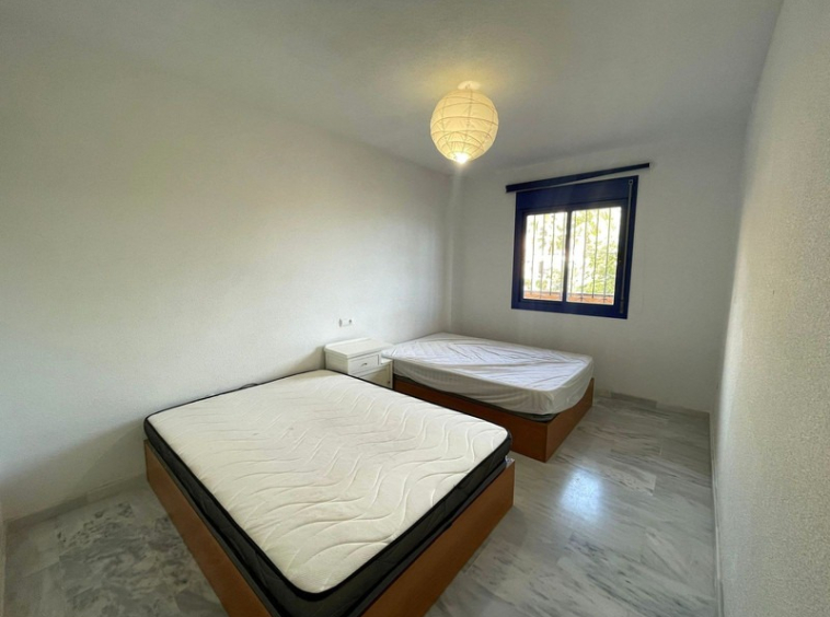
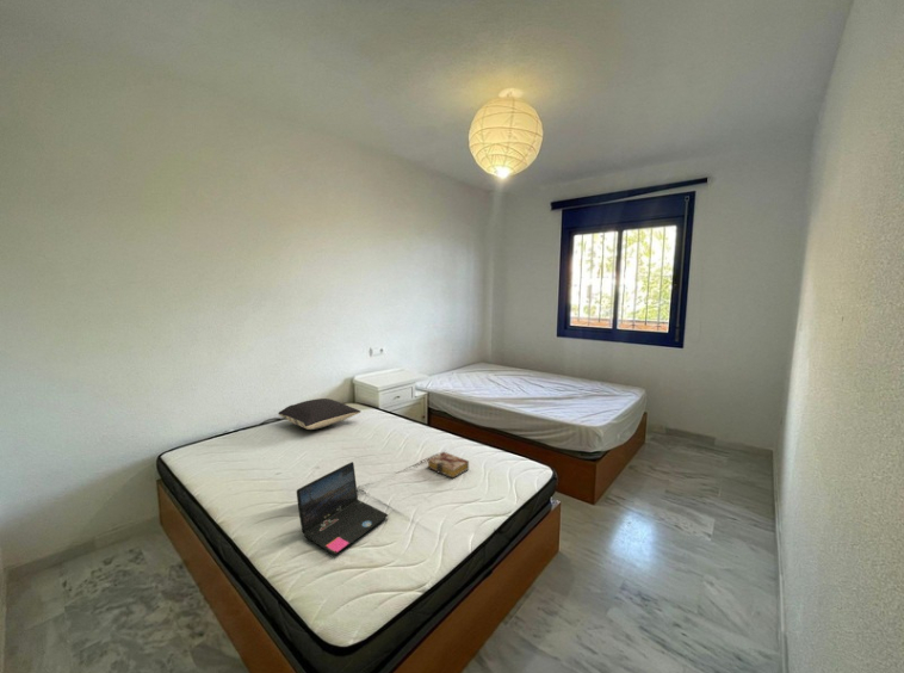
+ pillow (320, 412)
+ laptop (343, 504)
+ book (447, 464)
